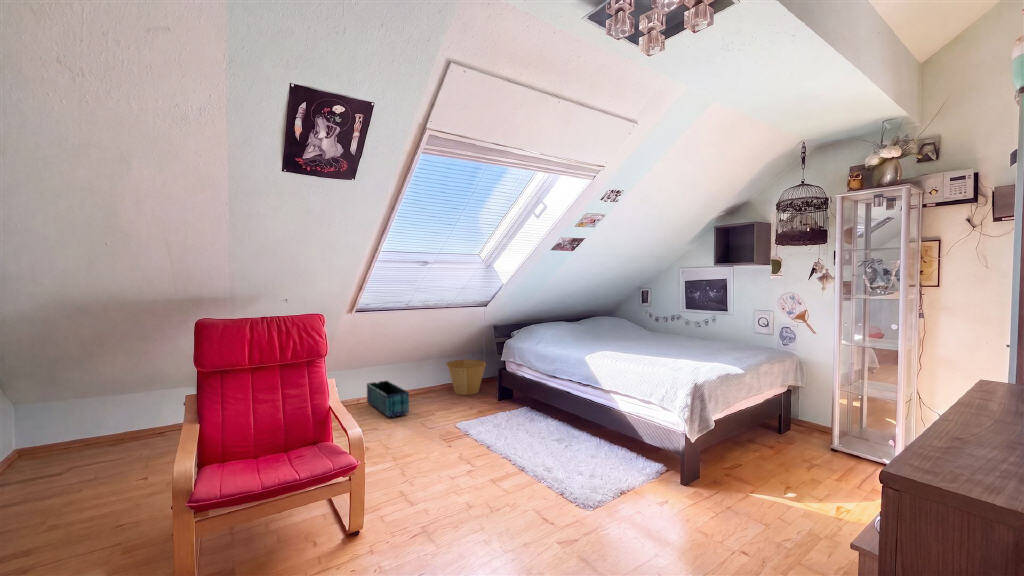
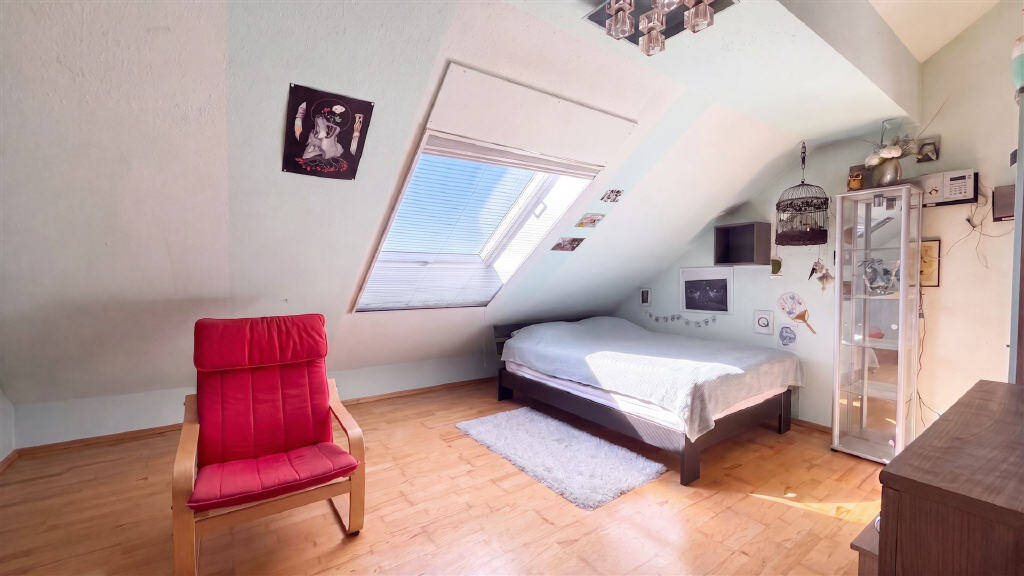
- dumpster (387, 398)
- basket (466, 377)
